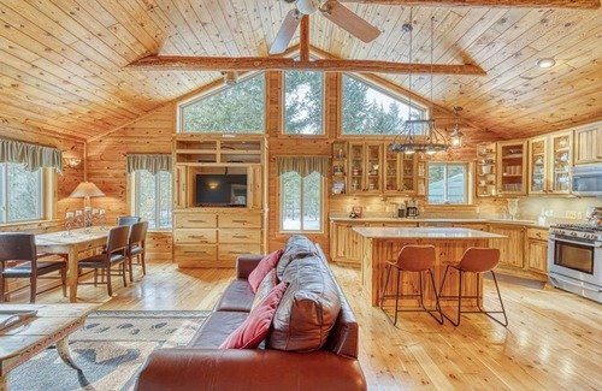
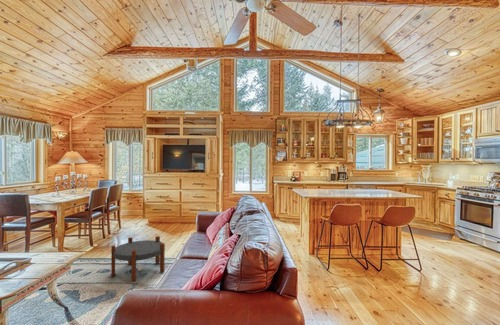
+ side table (139, 256)
